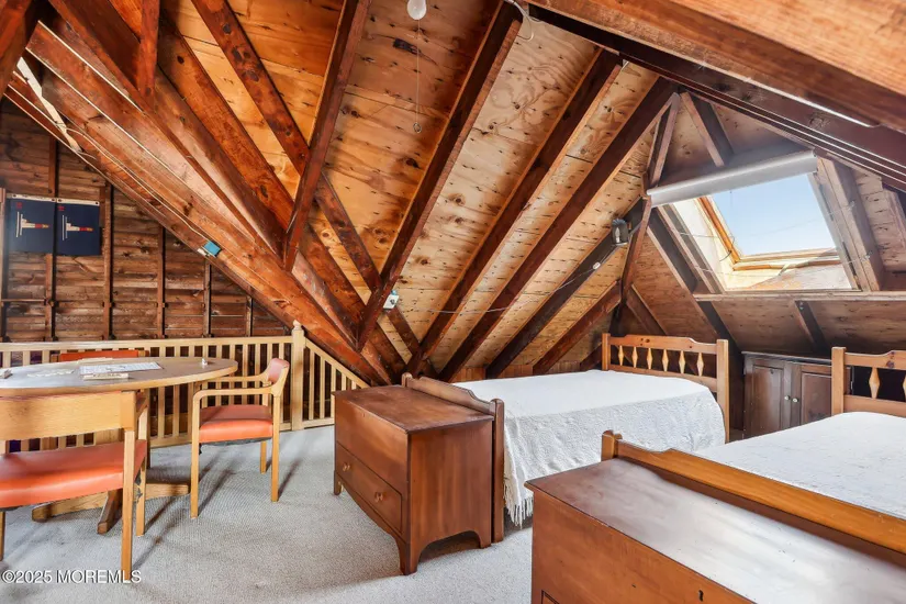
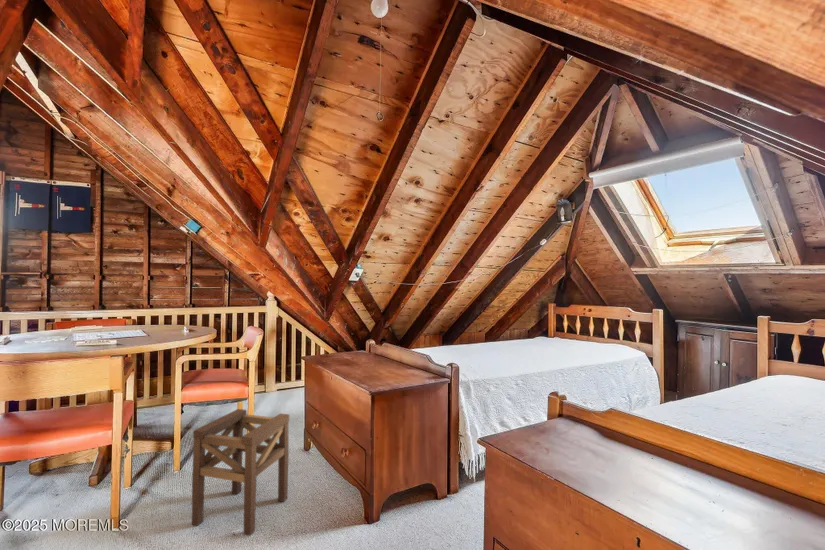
+ stool (242, 466)
